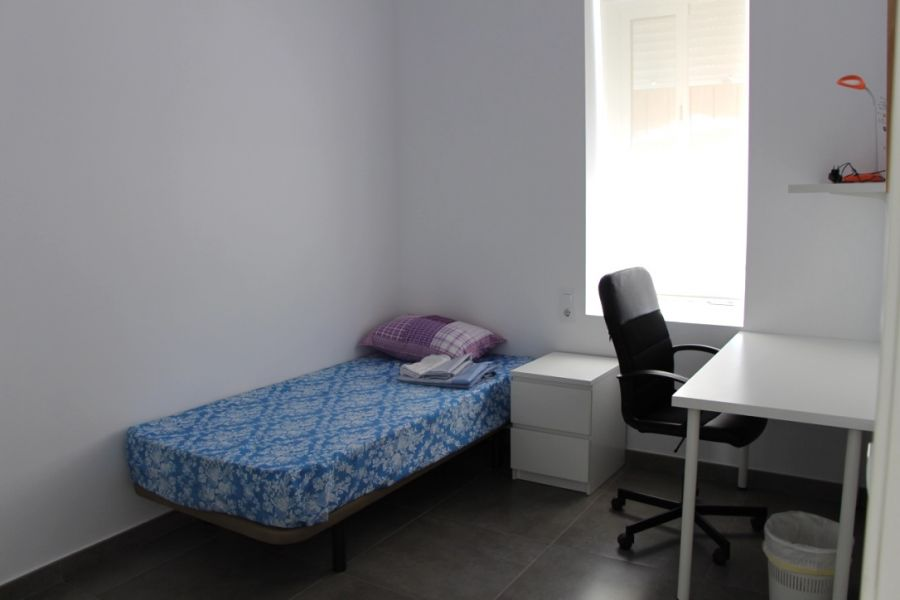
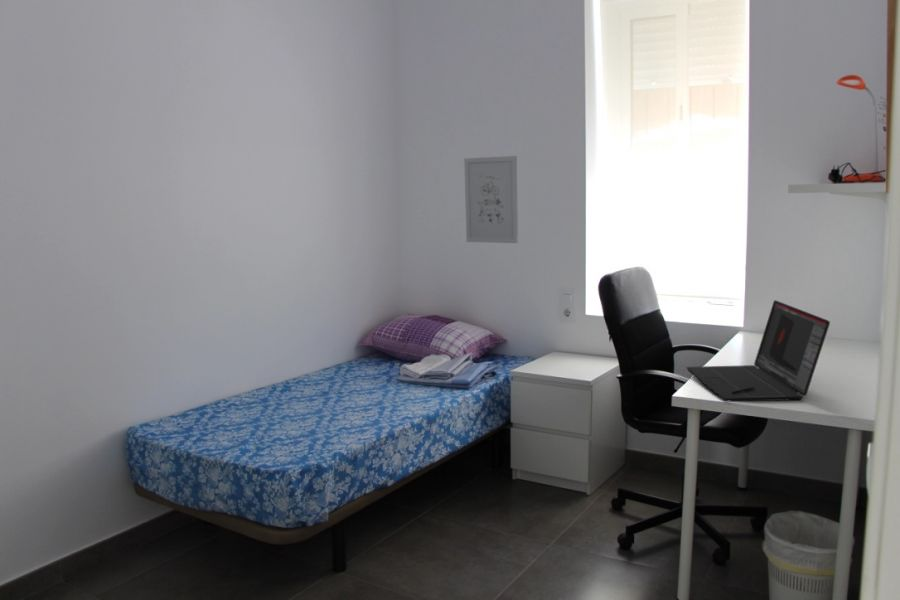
+ laptop (758, 350)
+ wall art (490, 200)
